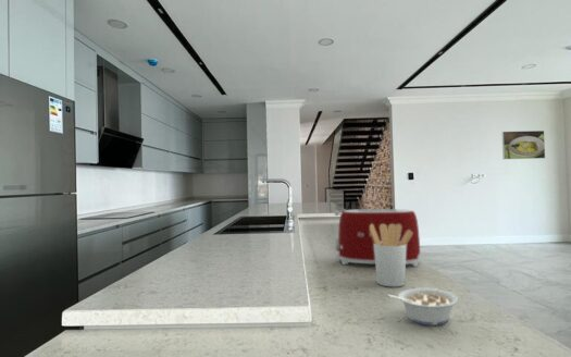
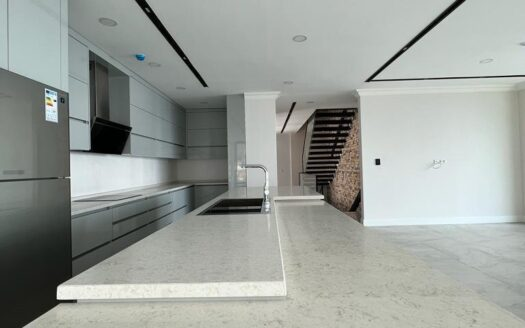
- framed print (523, 145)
- utensil holder (389, 251)
- toaster (377, 235)
- legume (426, 305)
